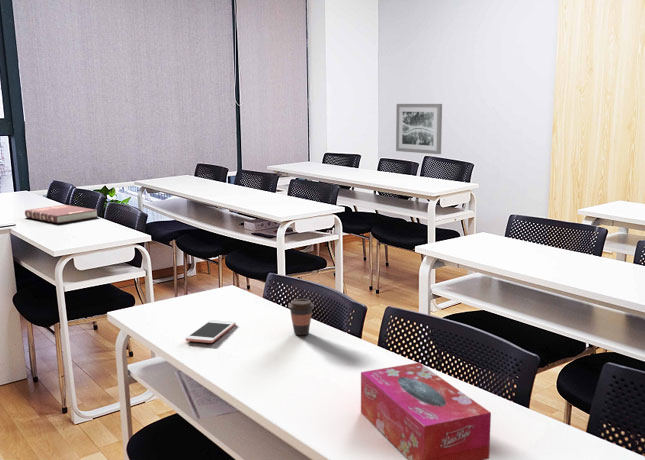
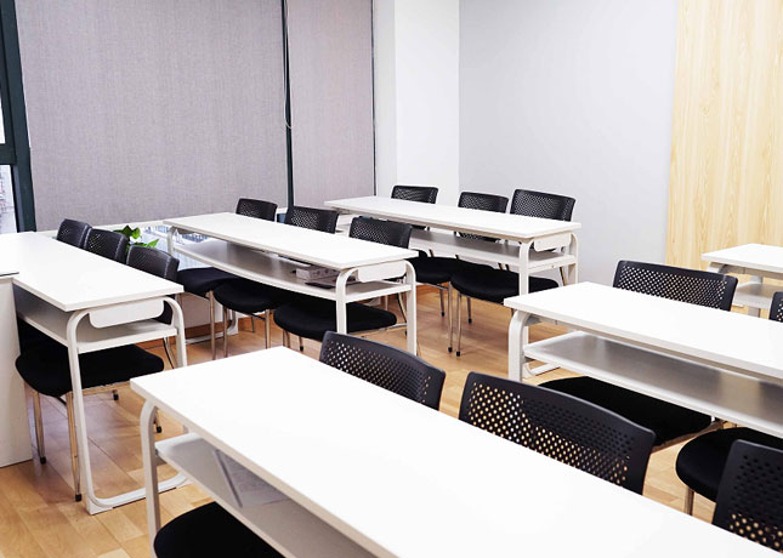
- cell phone (211, 330)
- wall art (418, 128)
- coffee cup (301, 317)
- book (61, 213)
- tissue box (420, 412)
